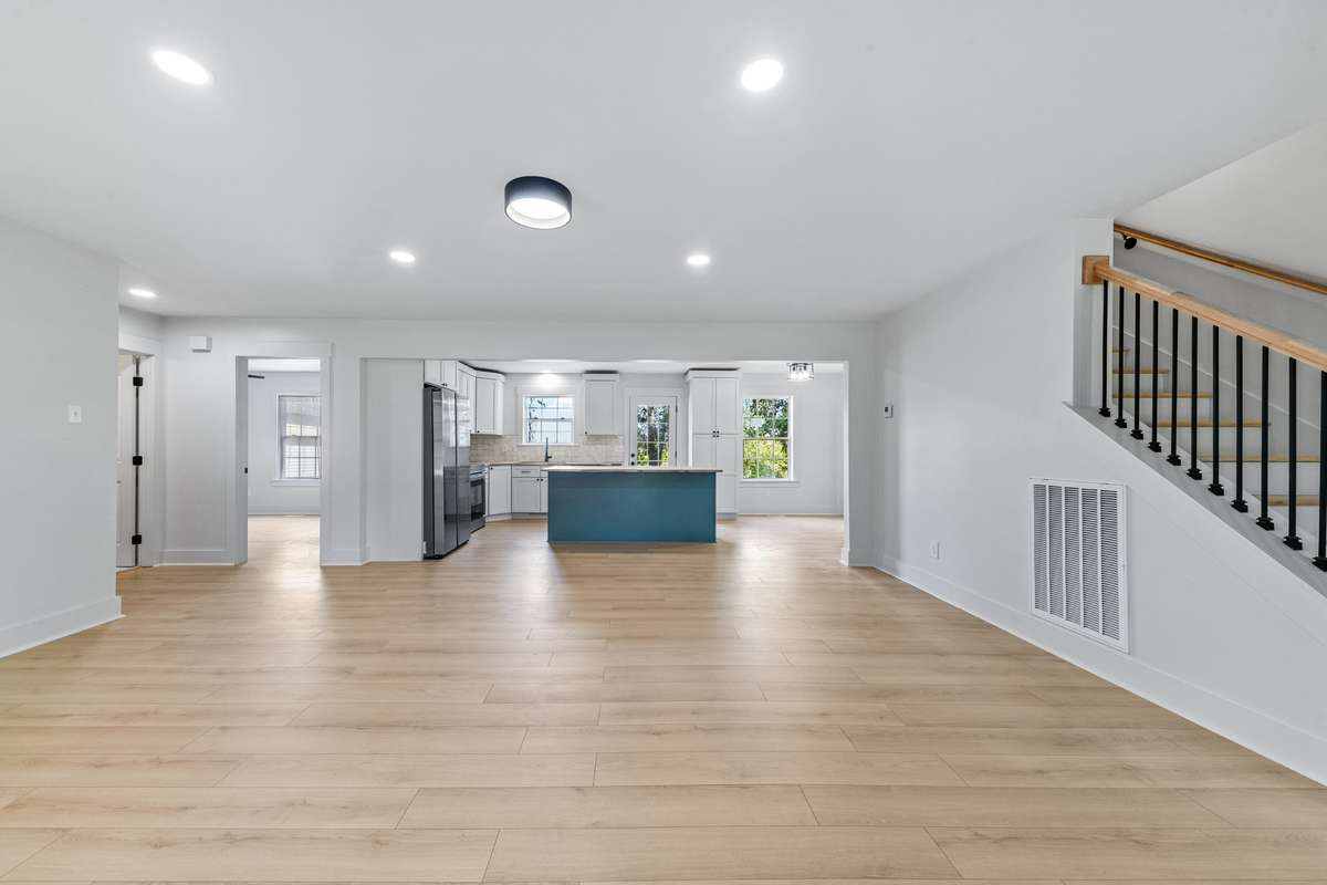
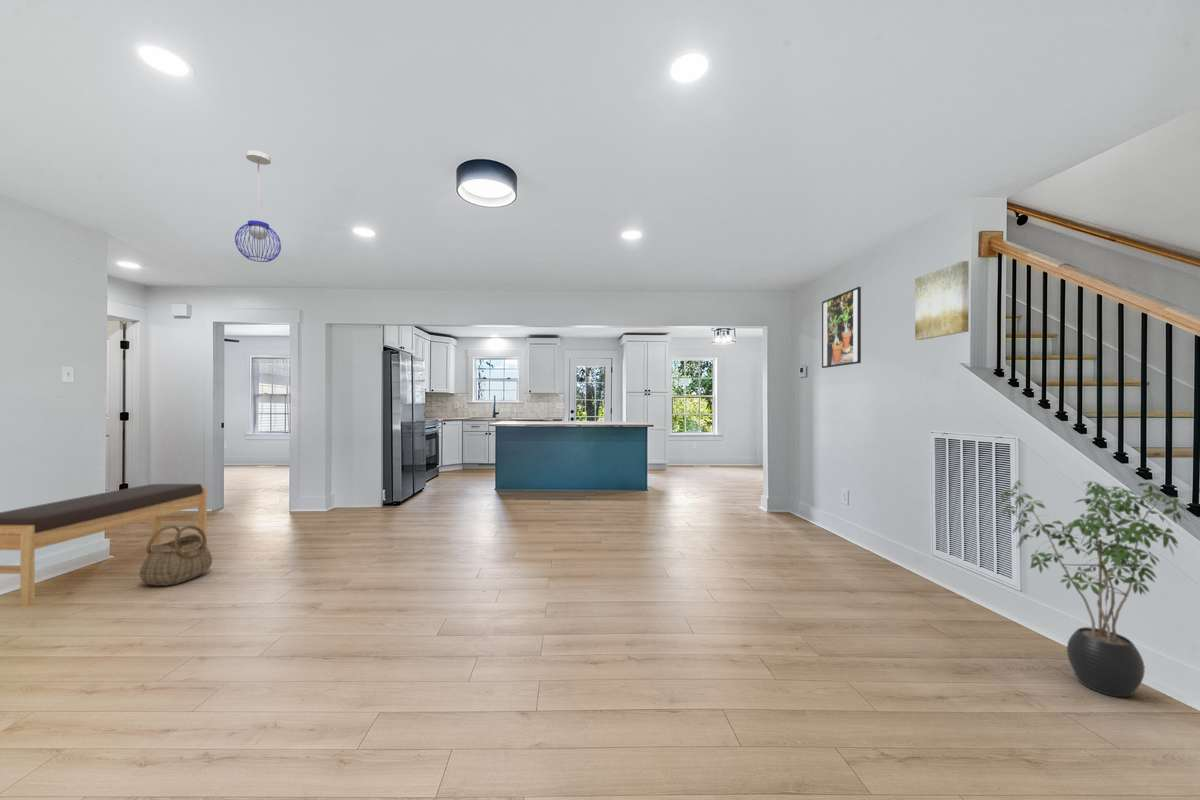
+ potted plant (1086, 581)
+ wall art (940, 303)
+ pendant light (258, 207)
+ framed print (839, 330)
+ basket (177, 552)
+ bench (102, 531)
